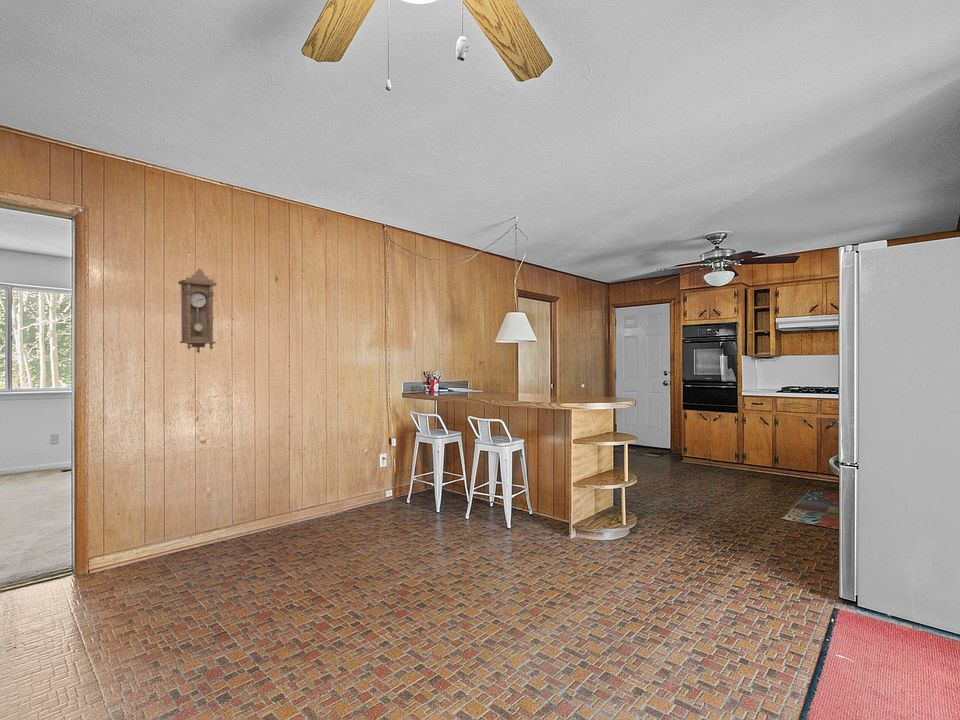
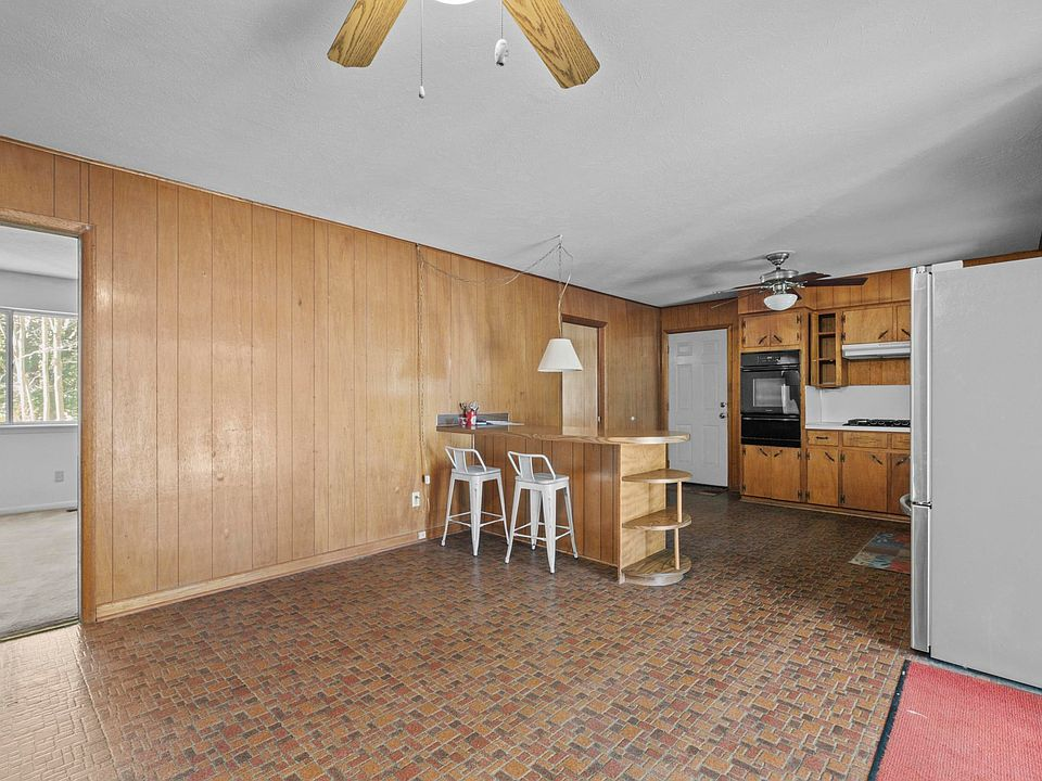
- pendulum clock (197, 311)
